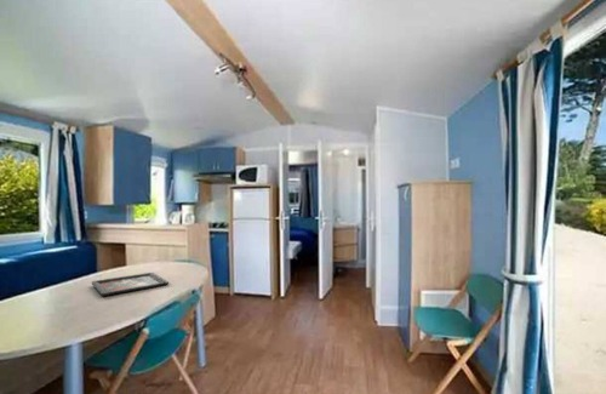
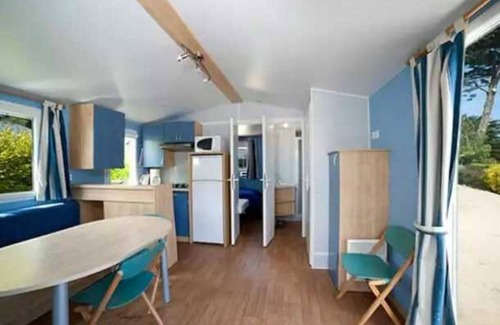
- decorative tray (130, 282)
